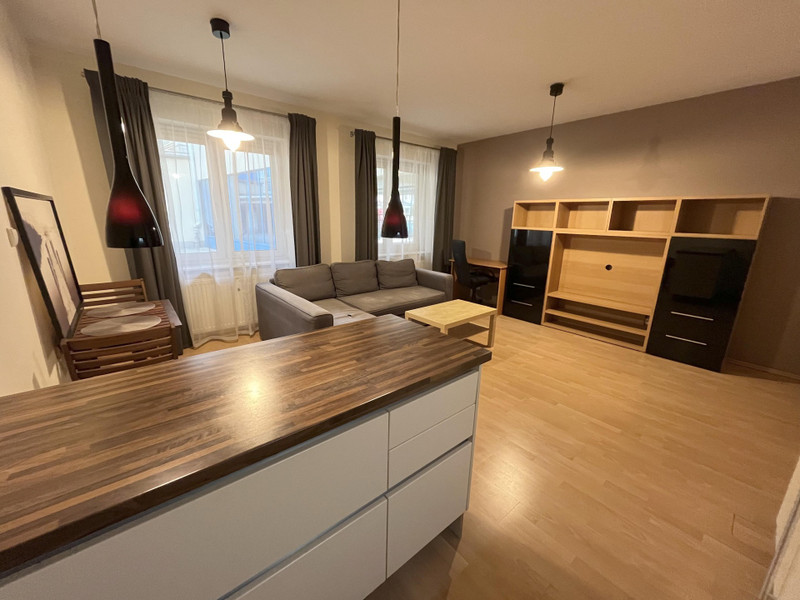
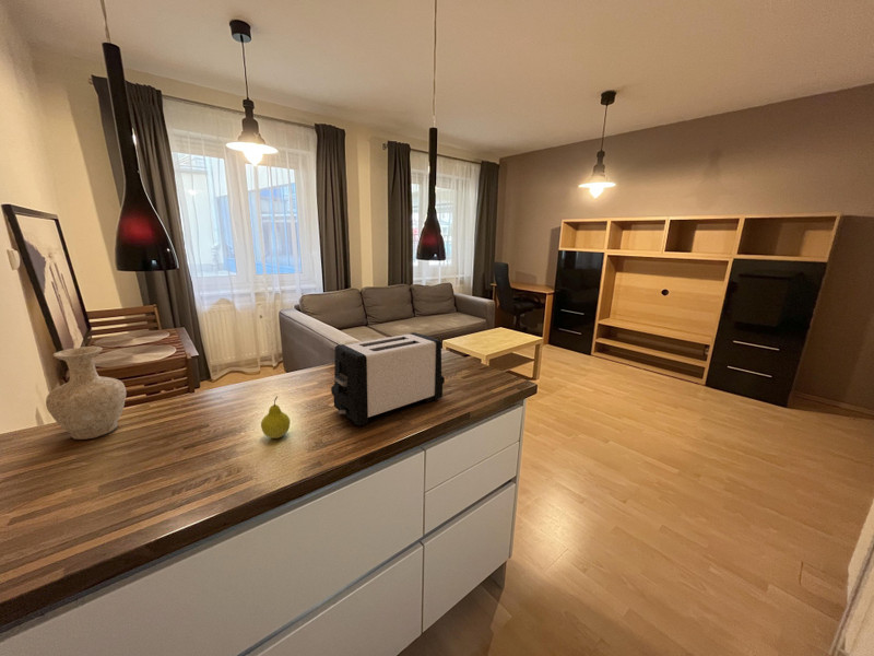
+ fruit (274, 415)
+ toaster (389, 374)
+ vase (86, 391)
